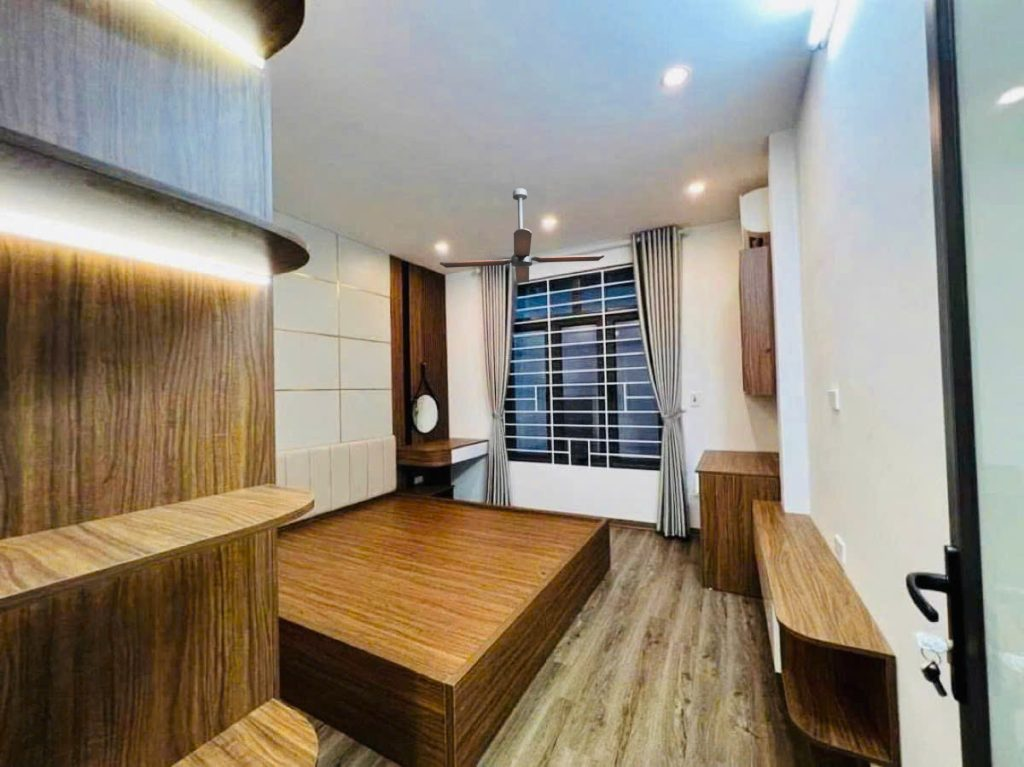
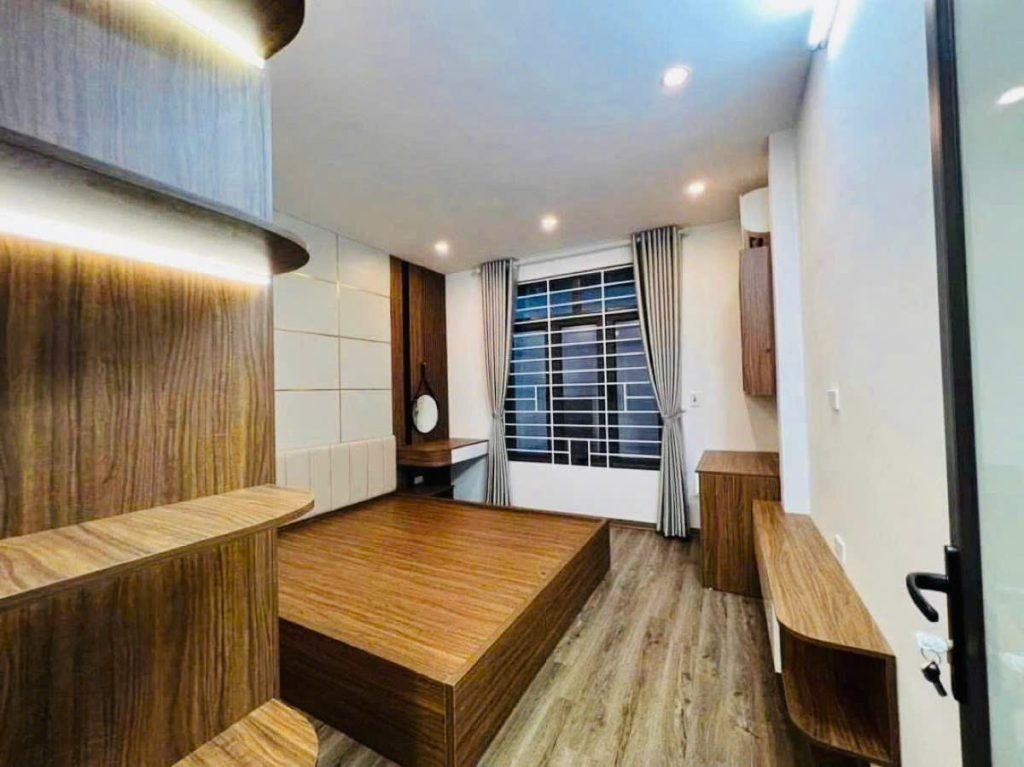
- ceiling fan (520, 229)
